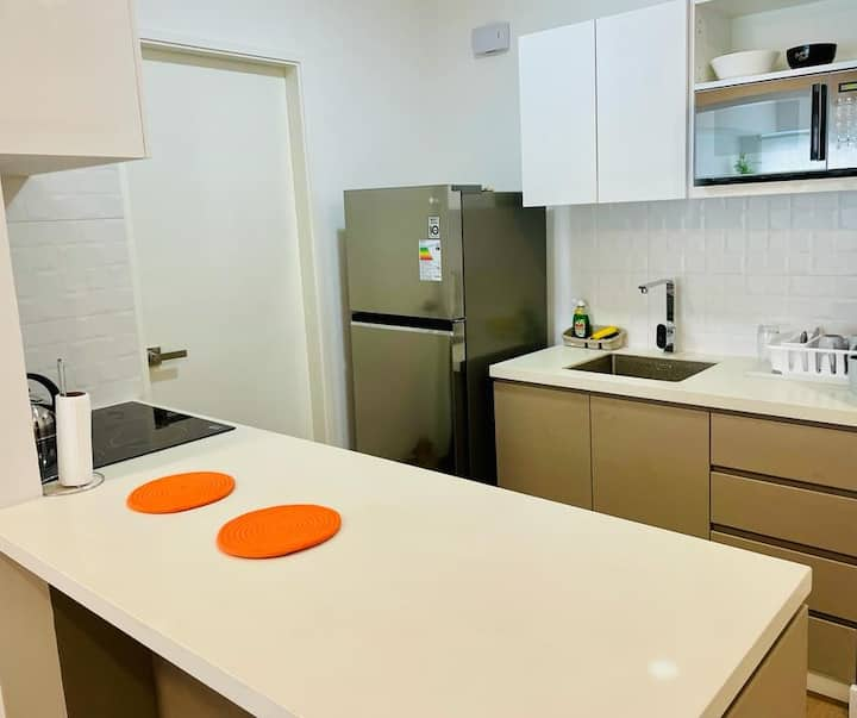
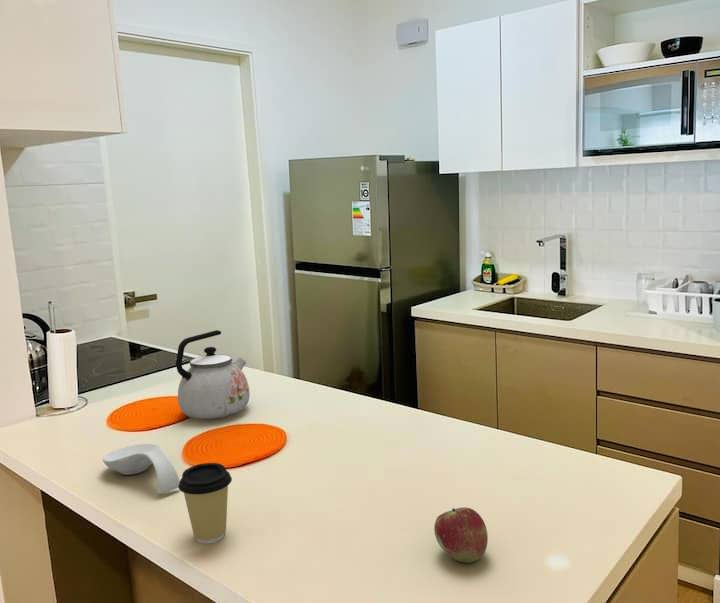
+ coffee cup (207, 504)
+ spoon rest (143, 460)
+ fruit (460, 532)
+ kettle (212, 372)
